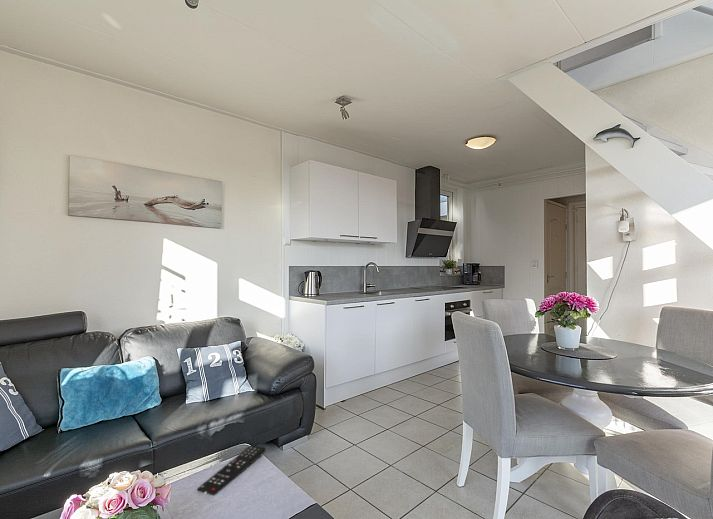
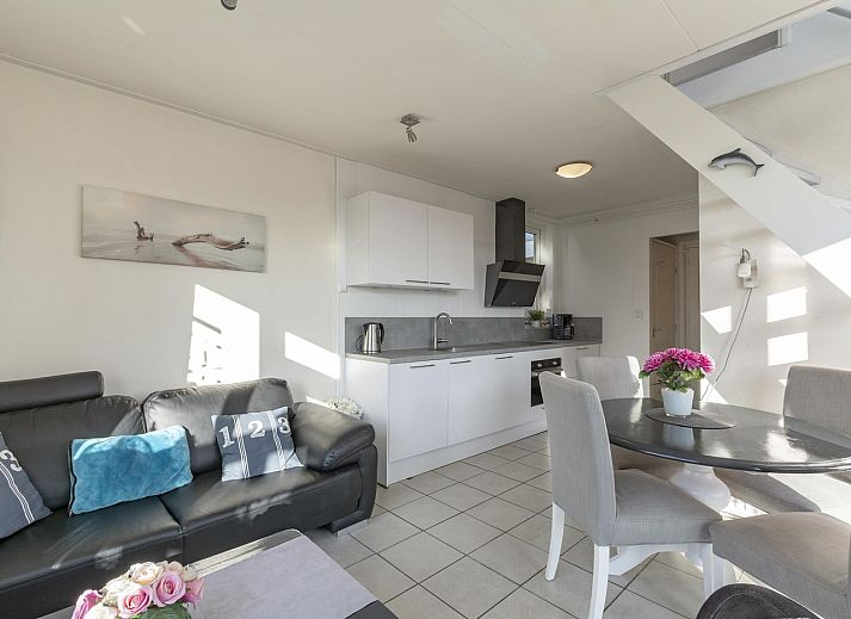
- remote control (234, 467)
